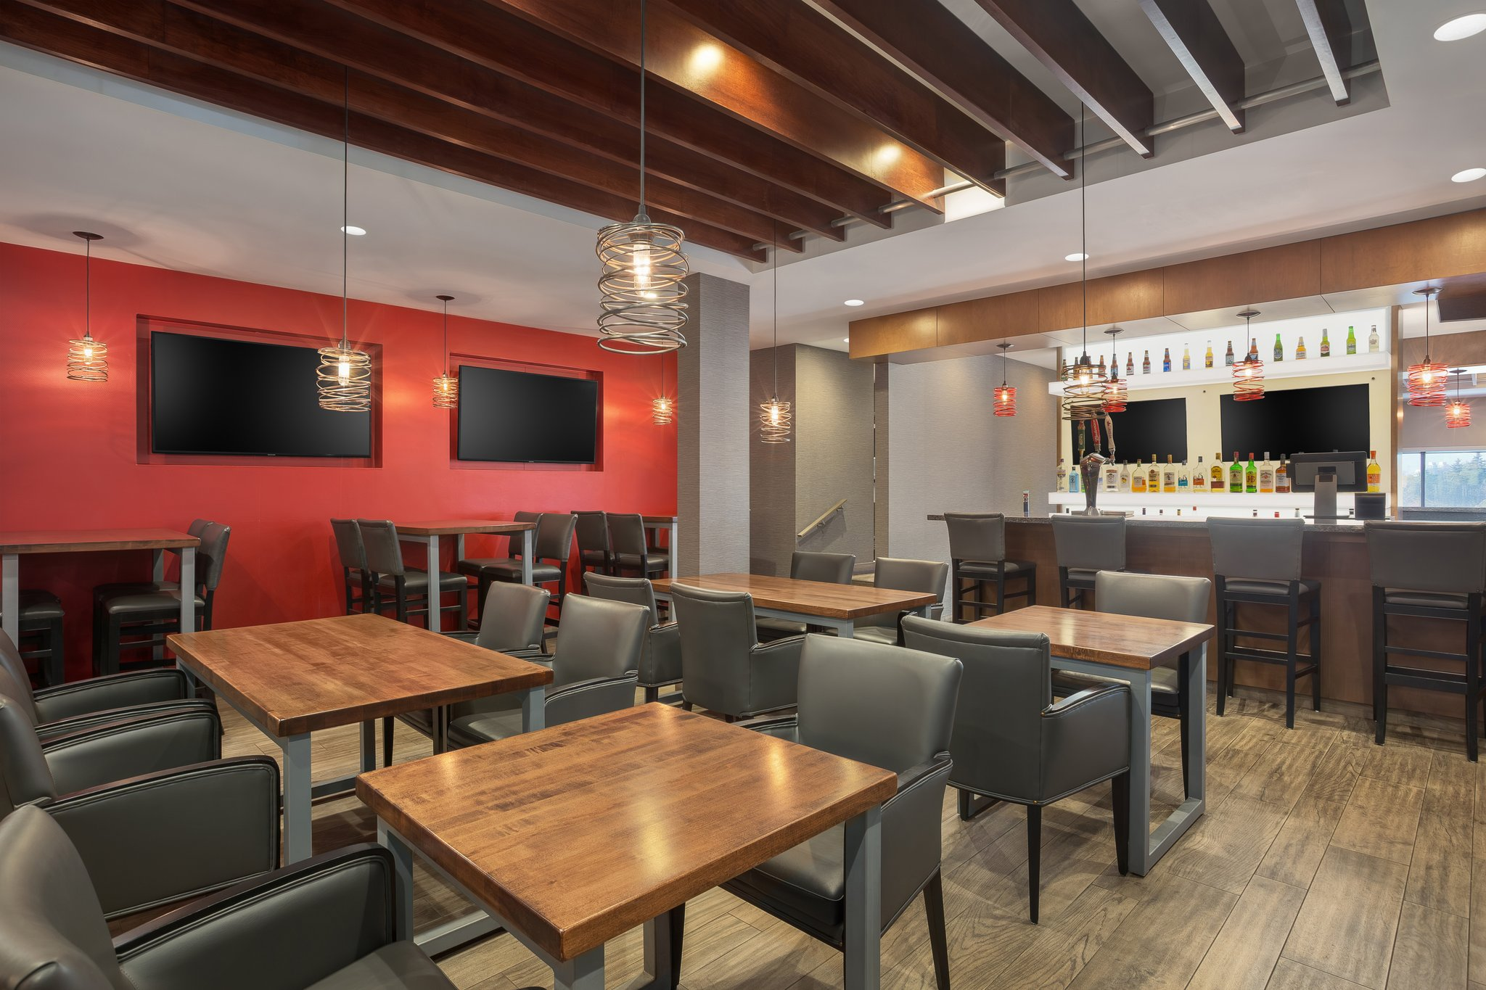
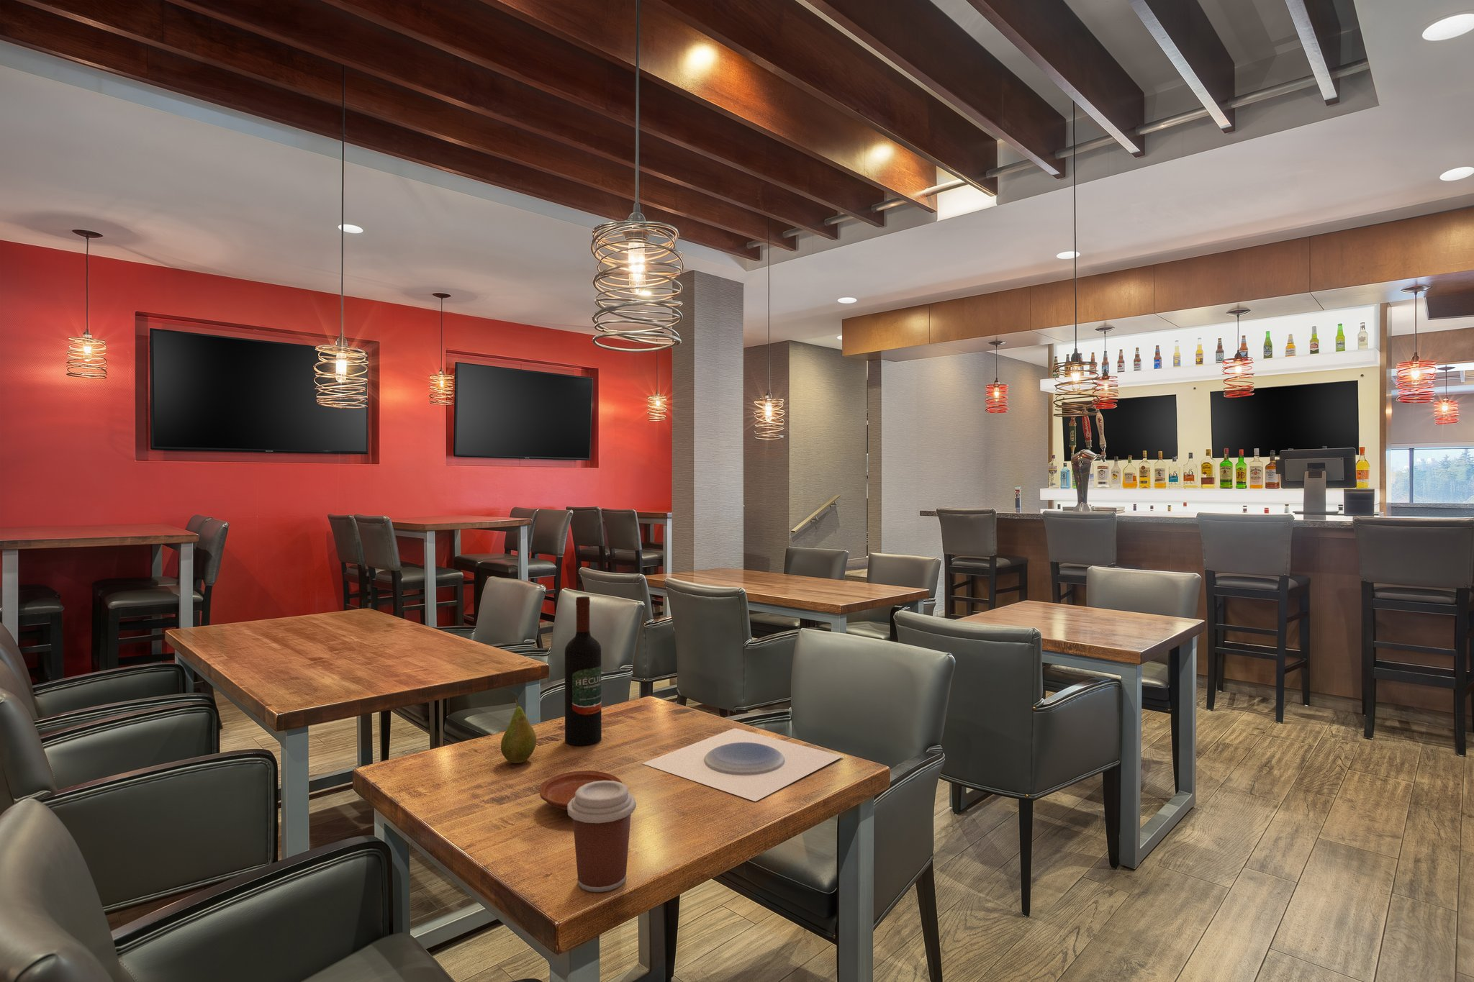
+ plate (743, 755)
+ wine bottle (583, 669)
+ plate (575, 790)
+ coffee cup (602, 834)
+ fruit (518, 730)
